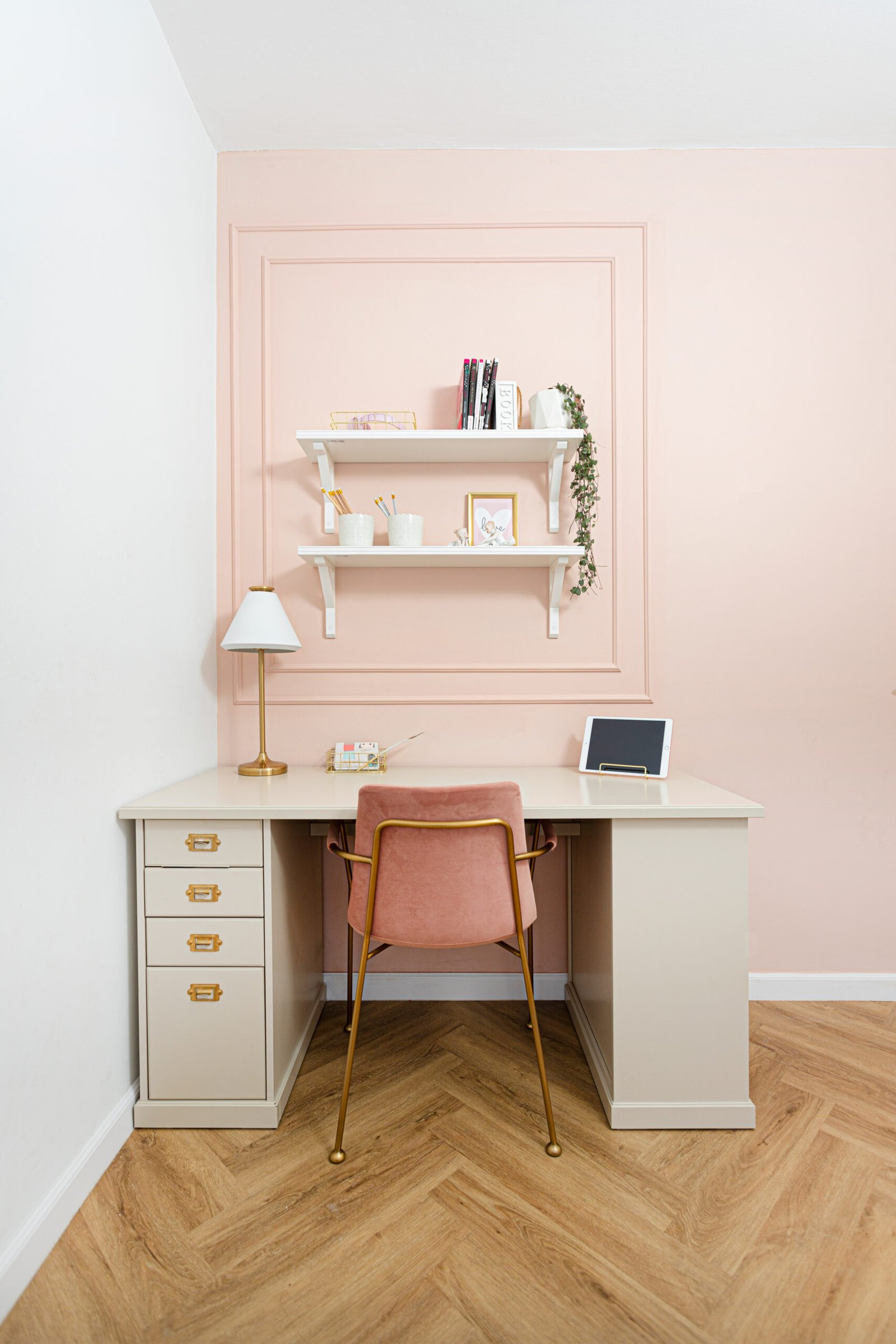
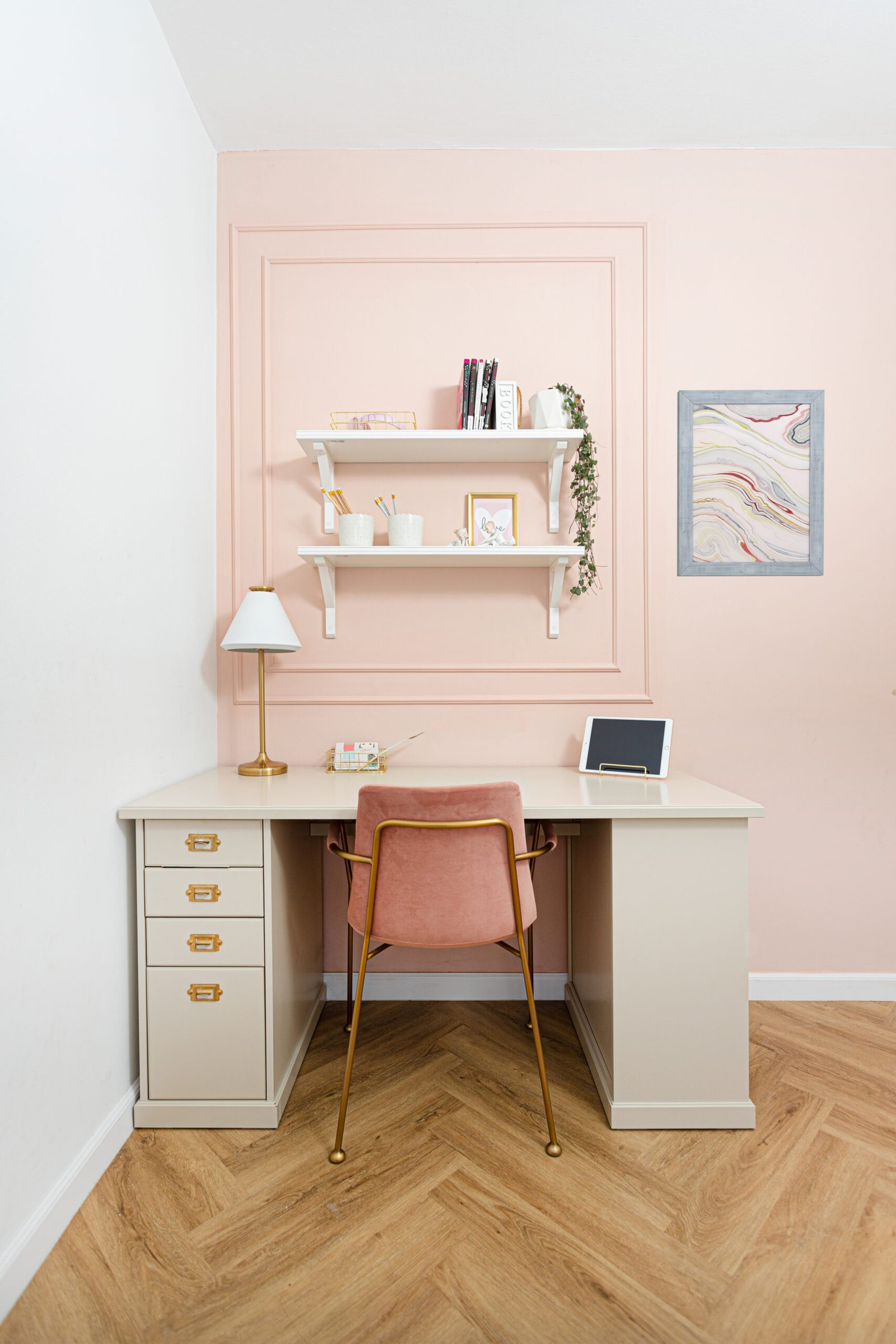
+ wall art (750, 483)
